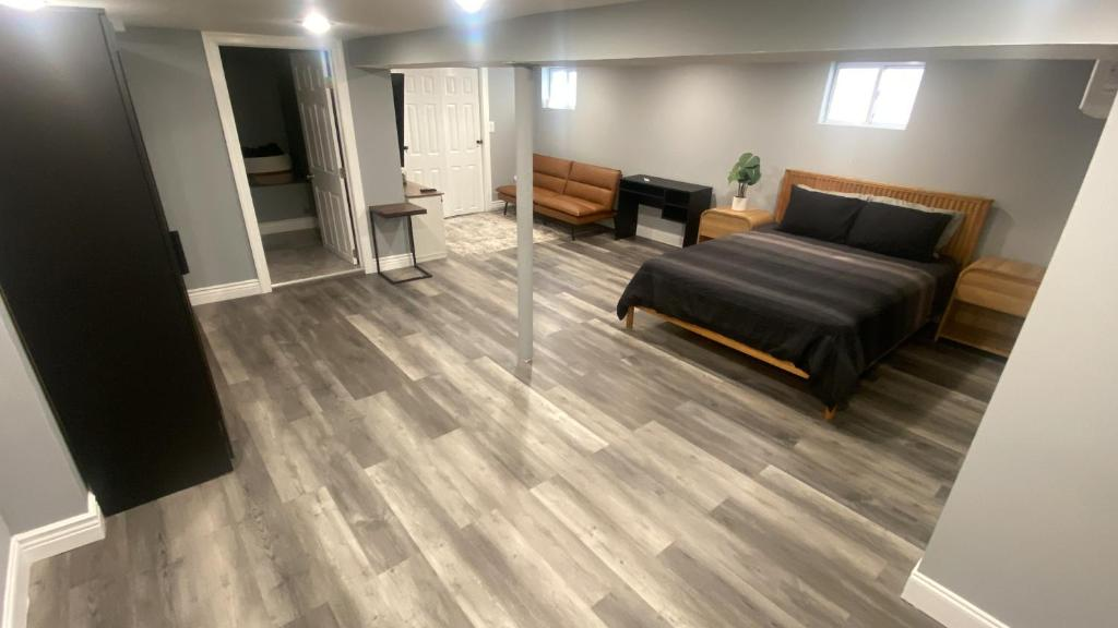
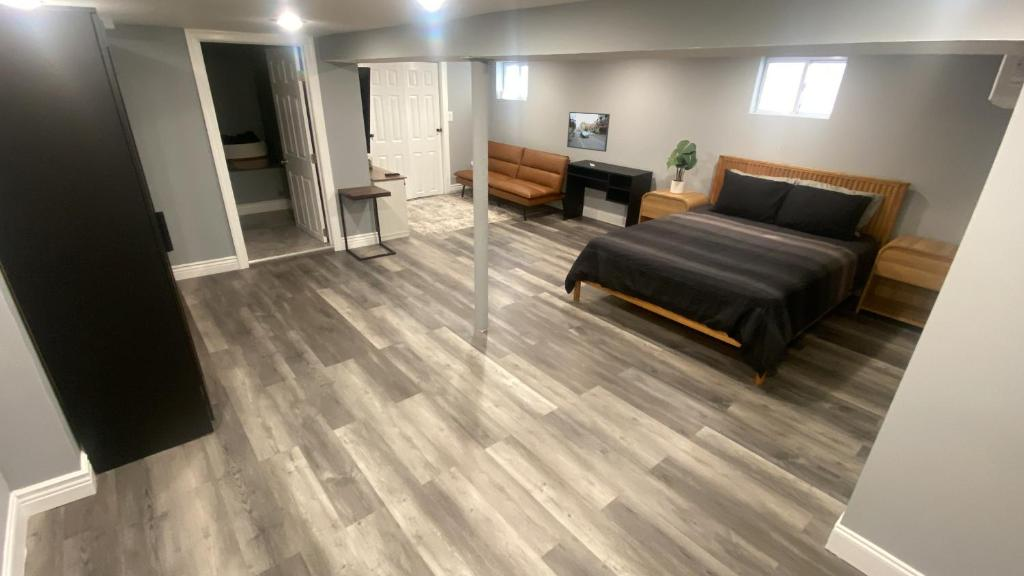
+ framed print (587, 131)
